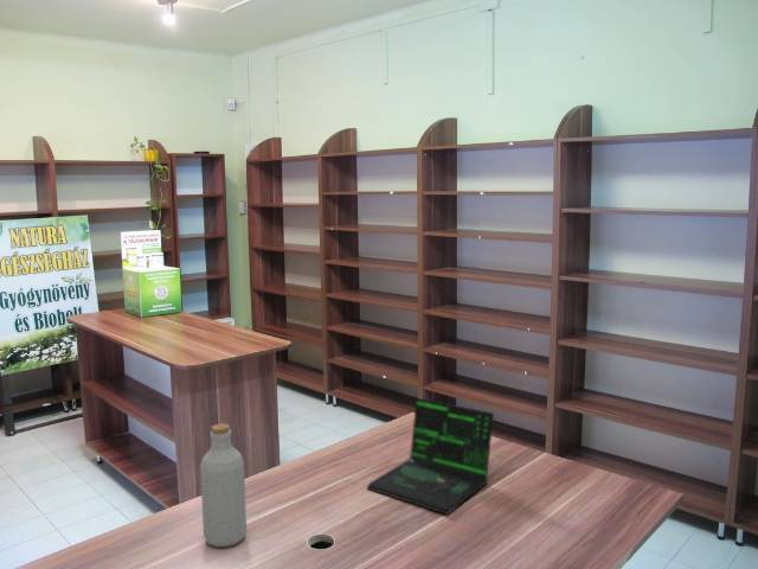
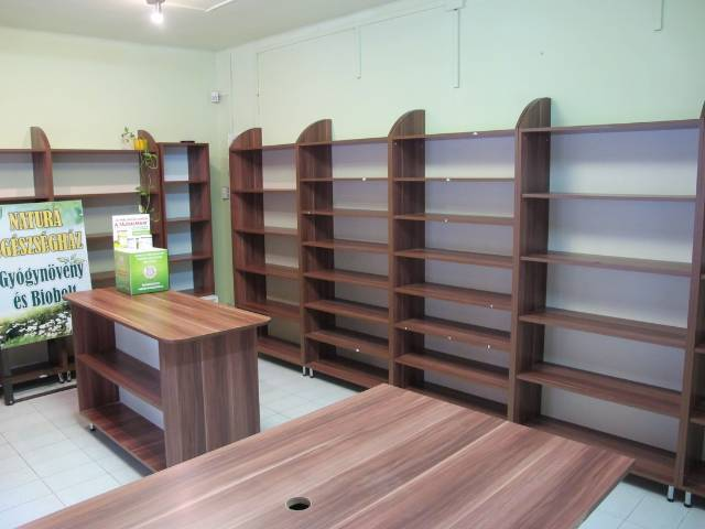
- laptop (441, 453)
- bottle (223, 482)
